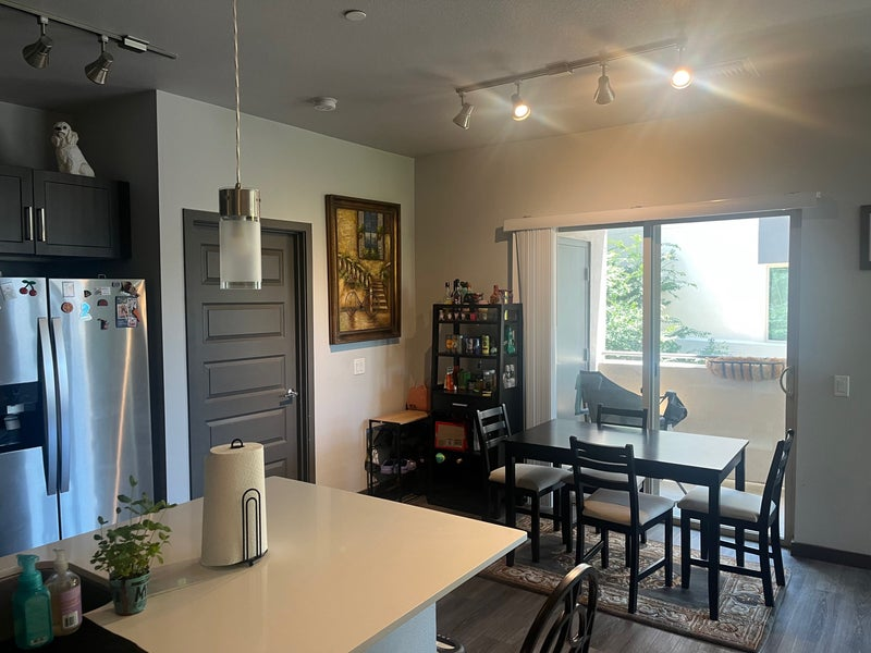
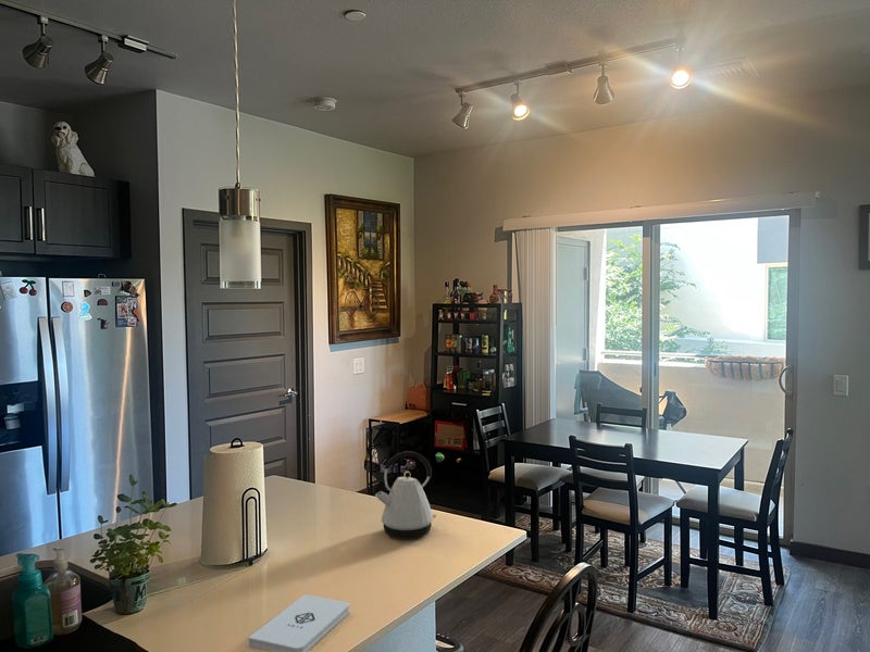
+ notepad (302, 623)
+ kettle (405, 491)
